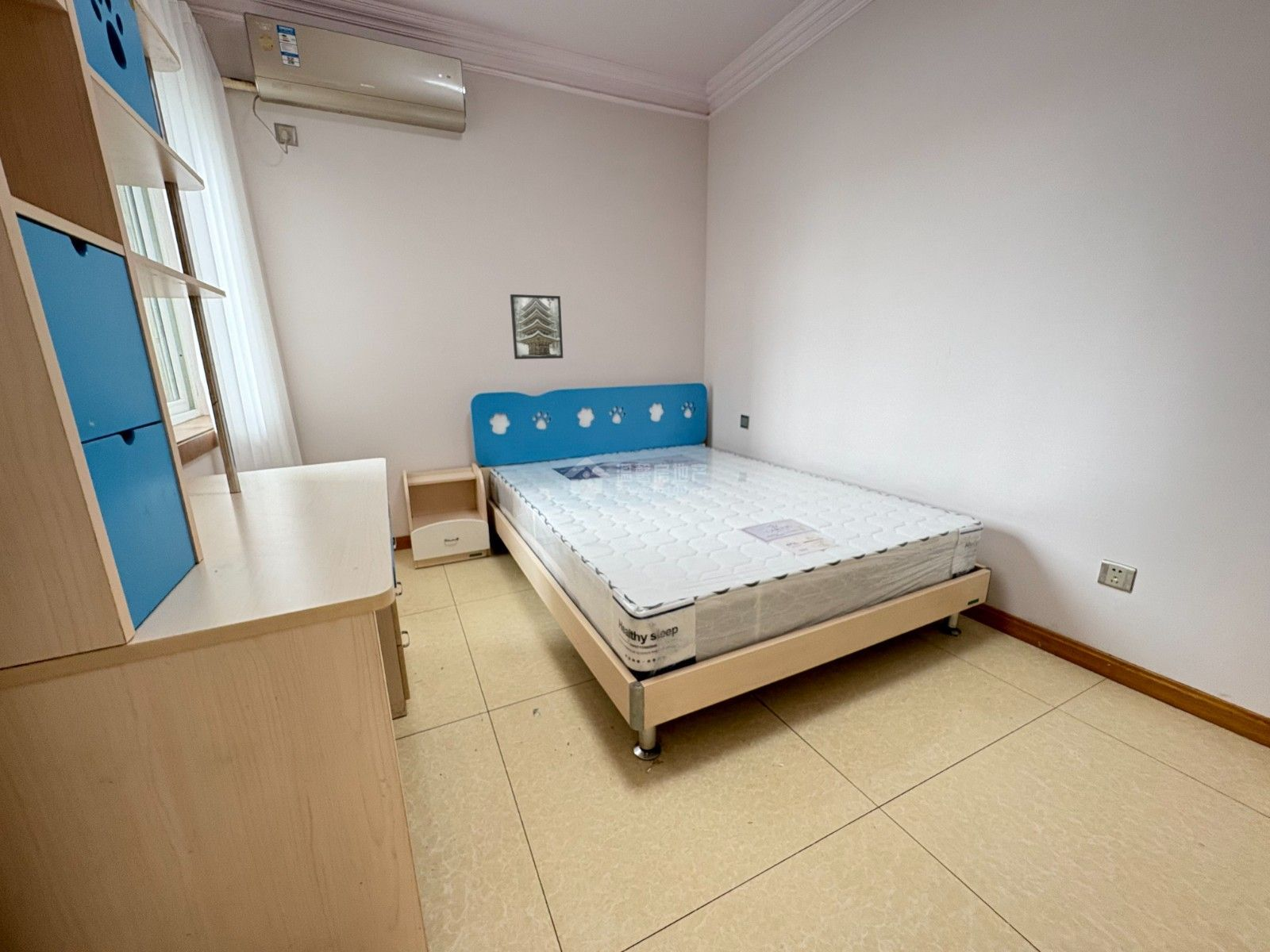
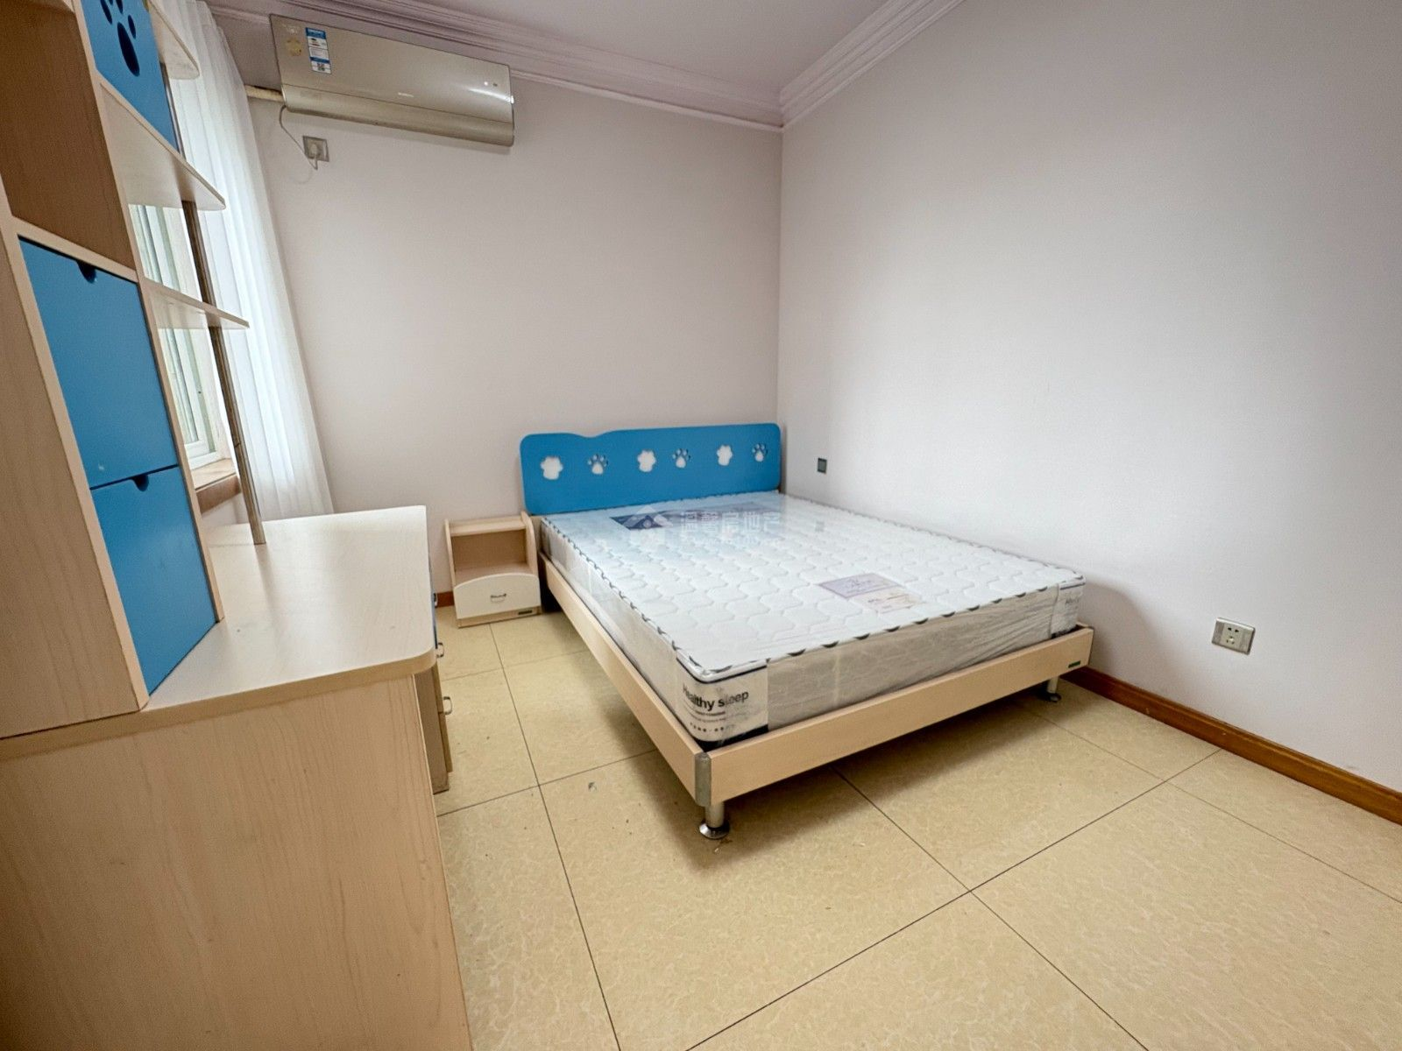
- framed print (537, 327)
